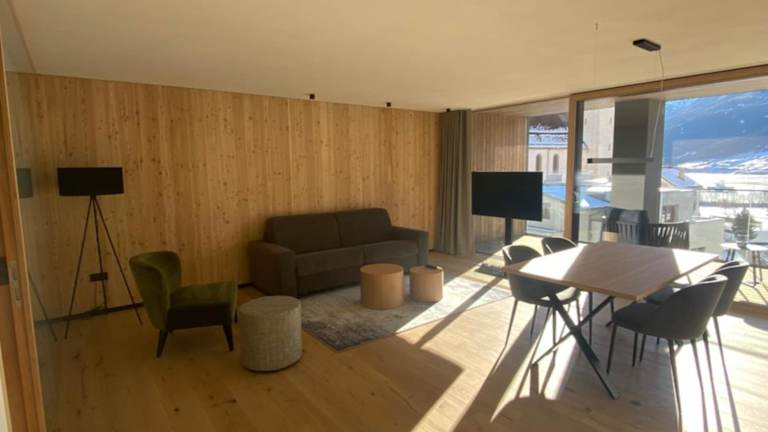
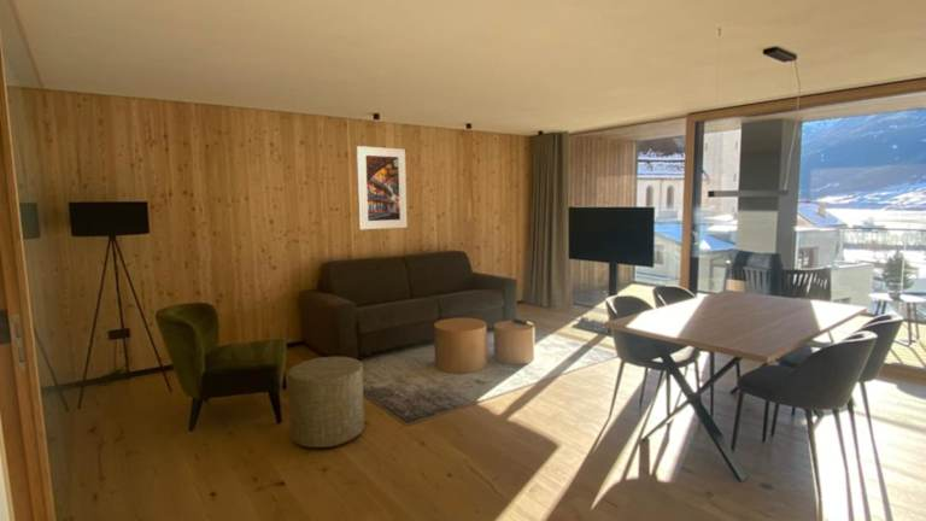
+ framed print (382, 188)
